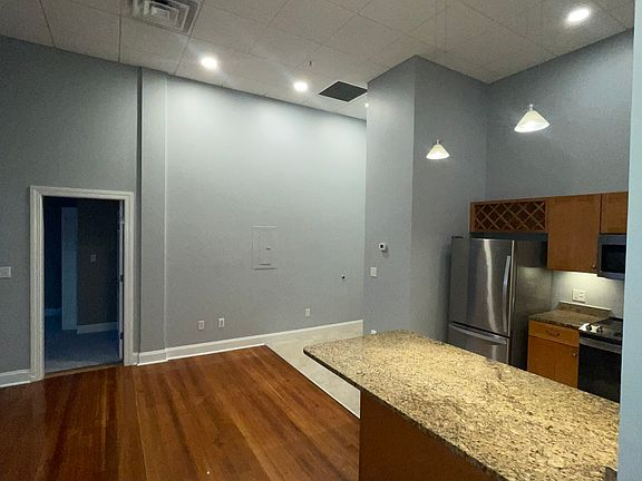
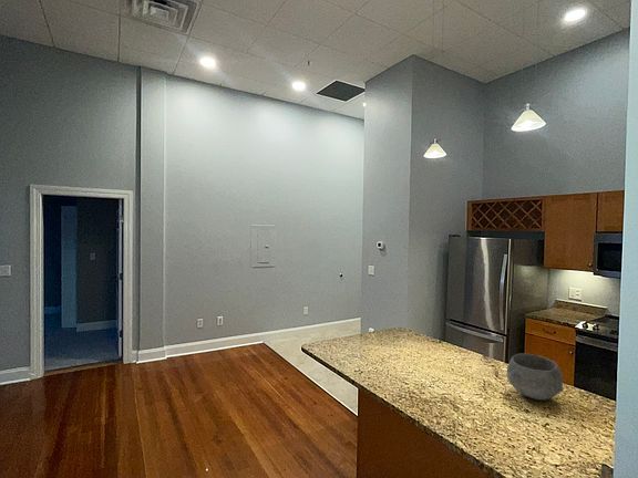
+ bowl (533, 377)
